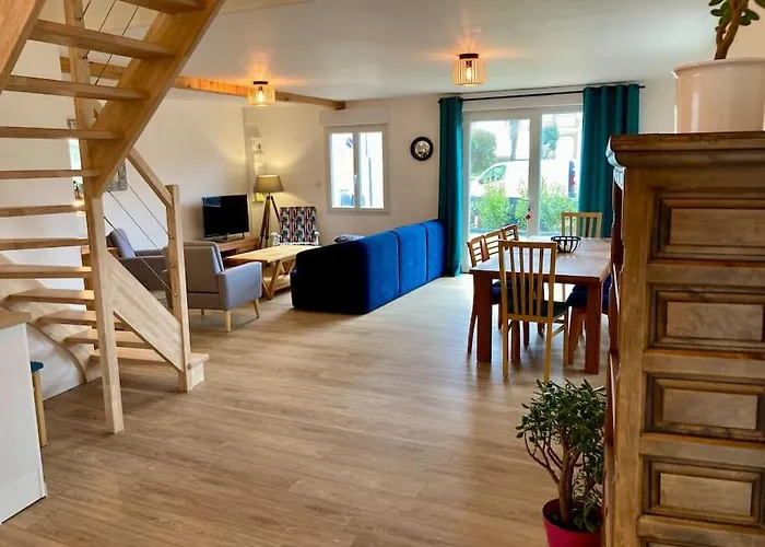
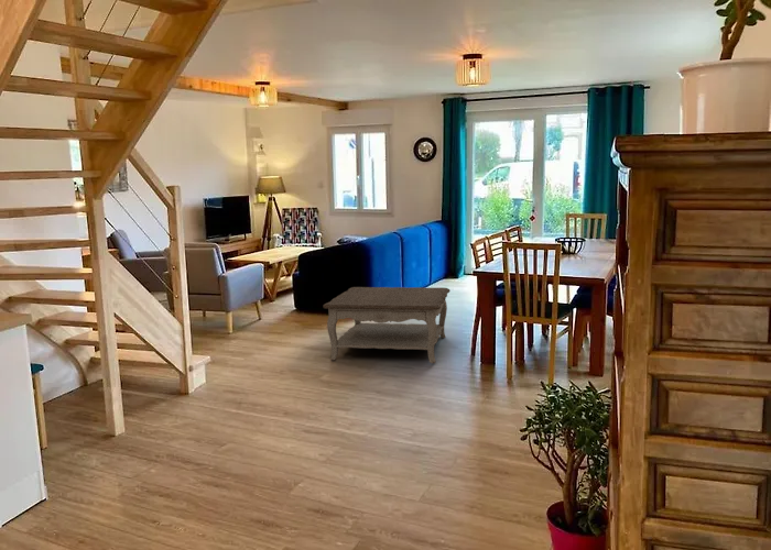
+ coffee table (390, 321)
